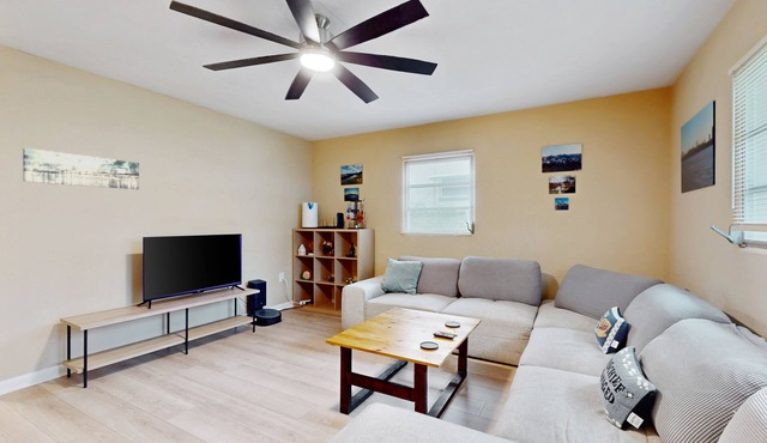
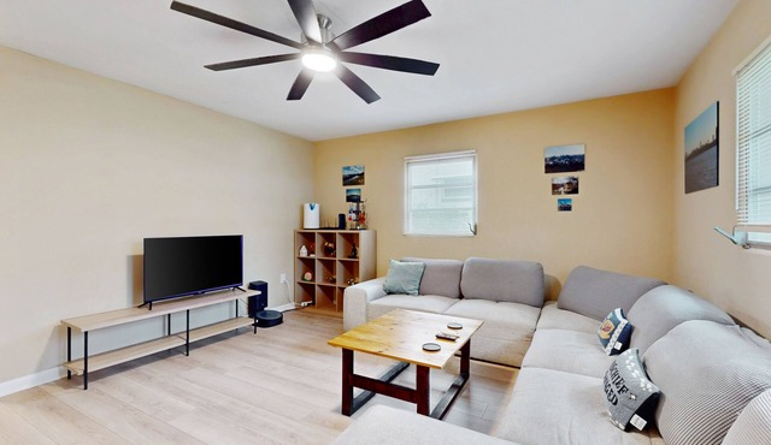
- wall art (87, 171)
